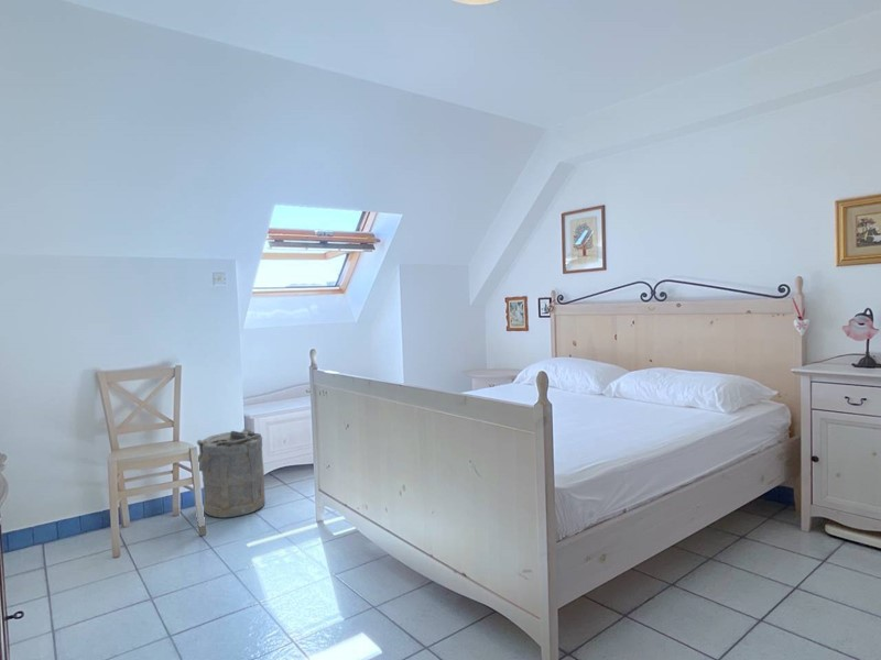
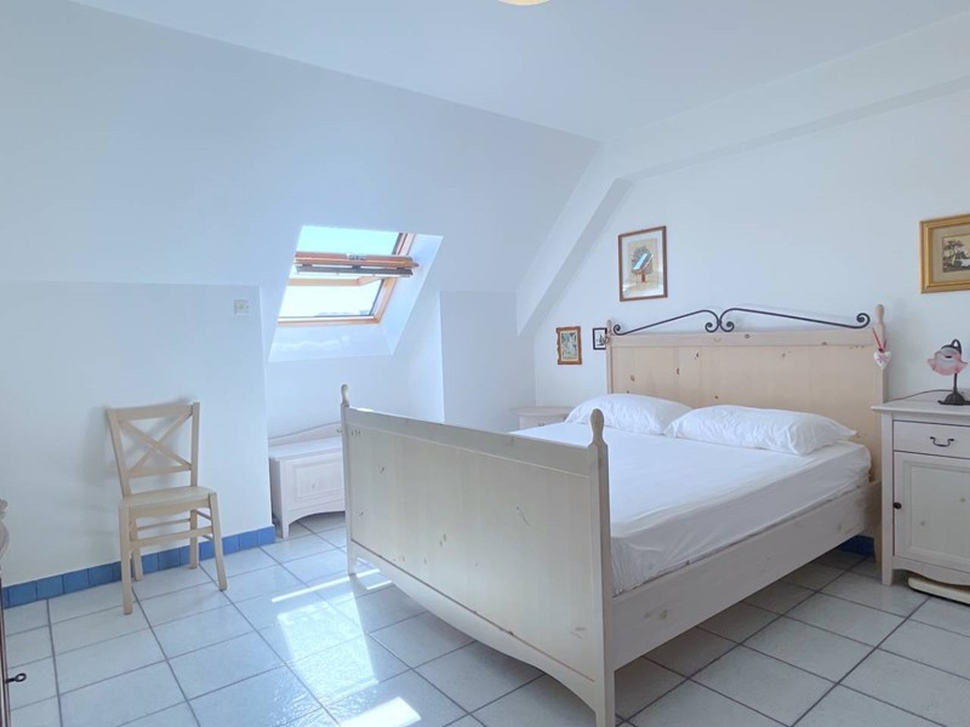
- laundry hamper (230, 469)
